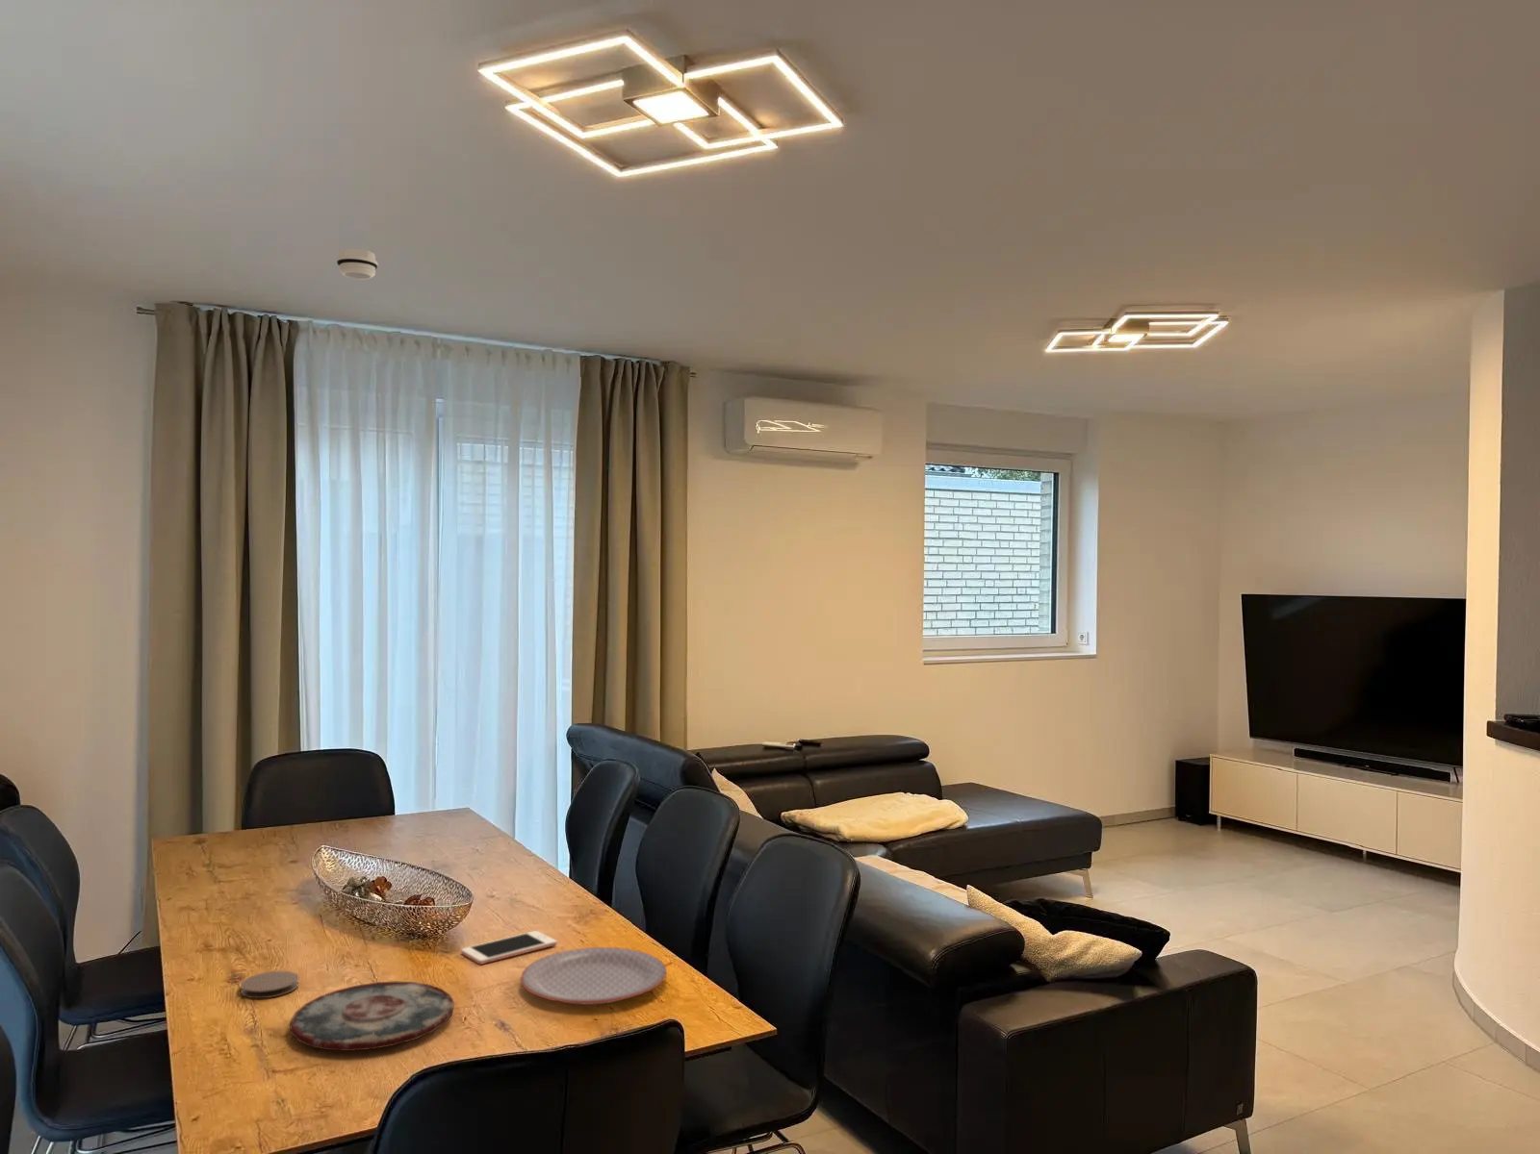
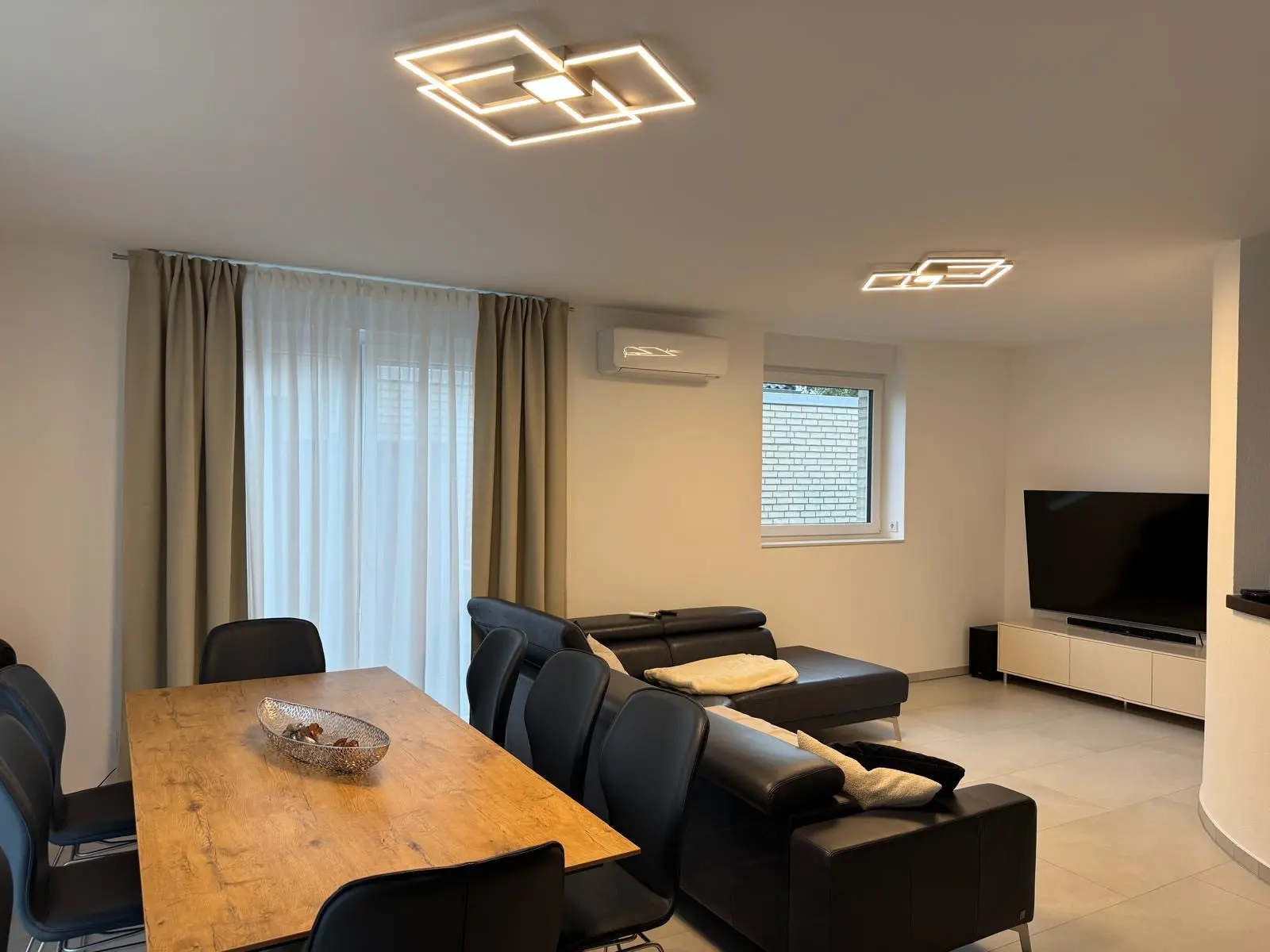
- coaster (269, 984)
- cell phone (509, 947)
- plate (373, 1015)
- plate (594, 978)
- smoke detector (357, 263)
